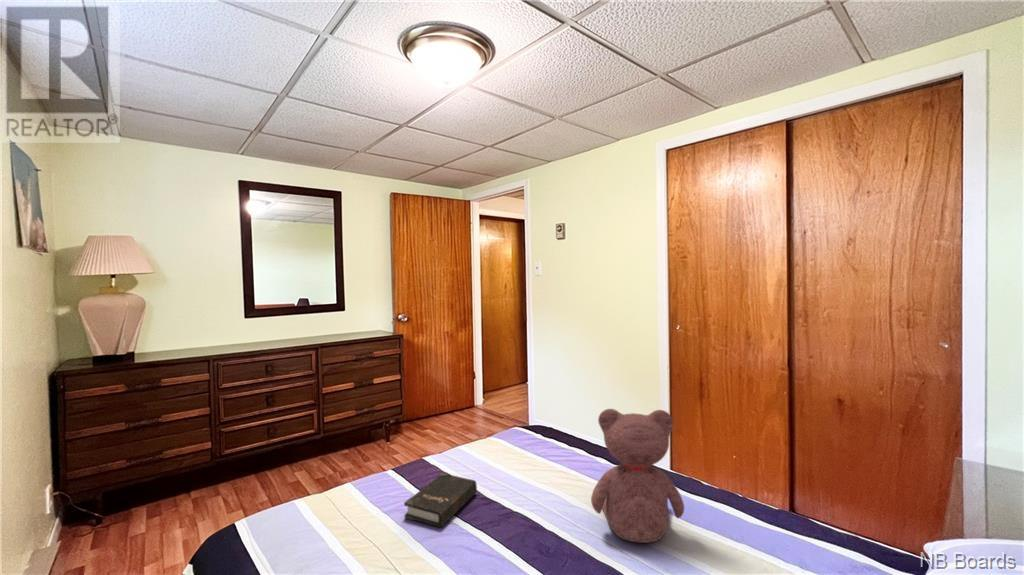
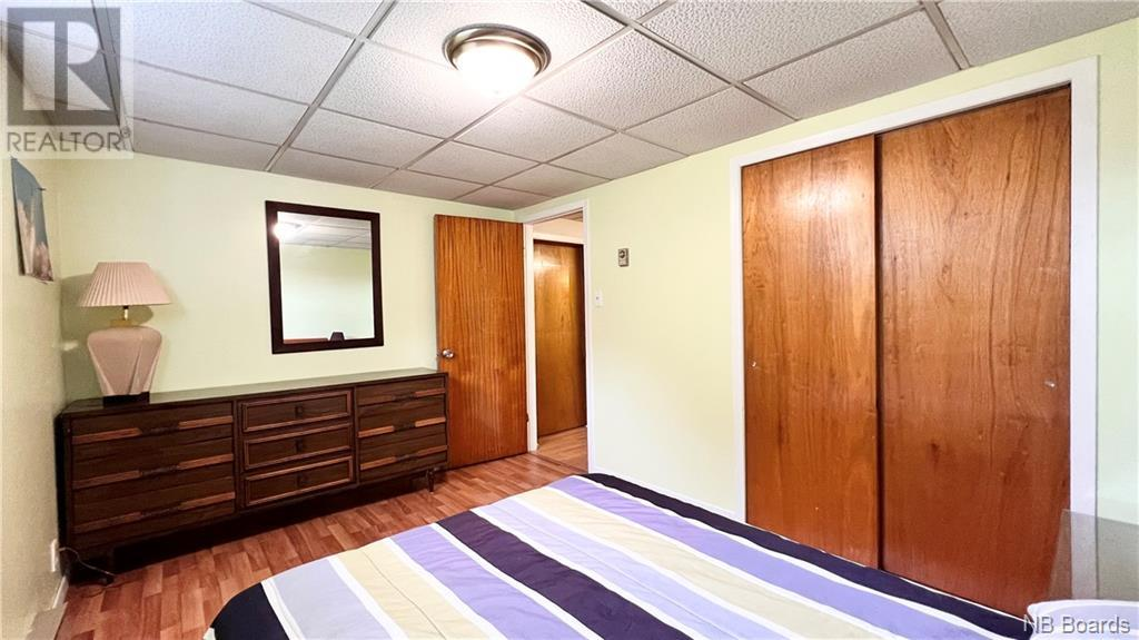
- teddy bear (633, 464)
- hardback book (442, 498)
